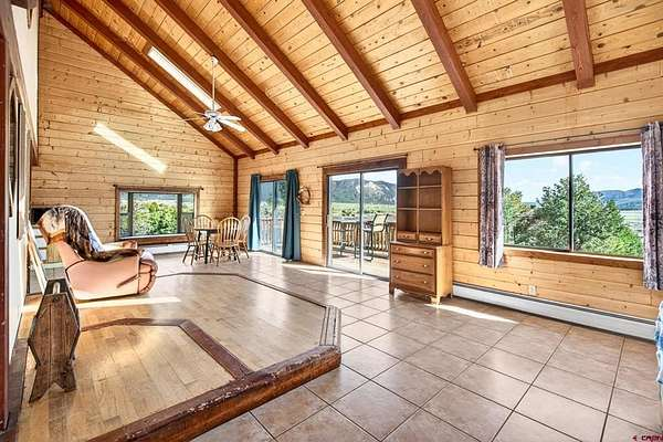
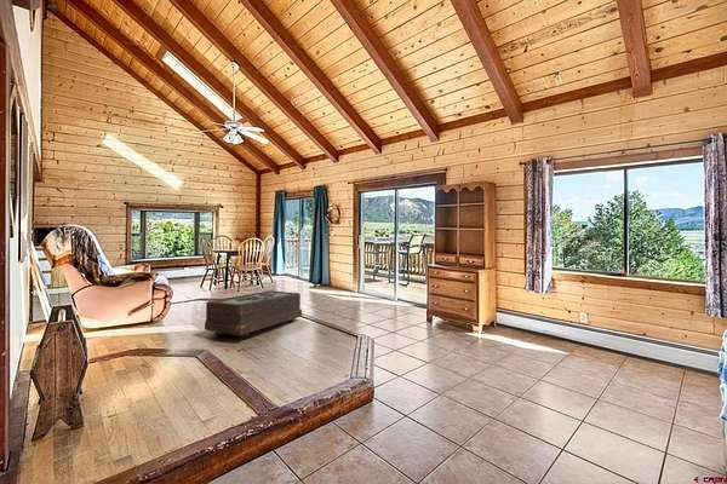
+ coffee table (257, 311)
